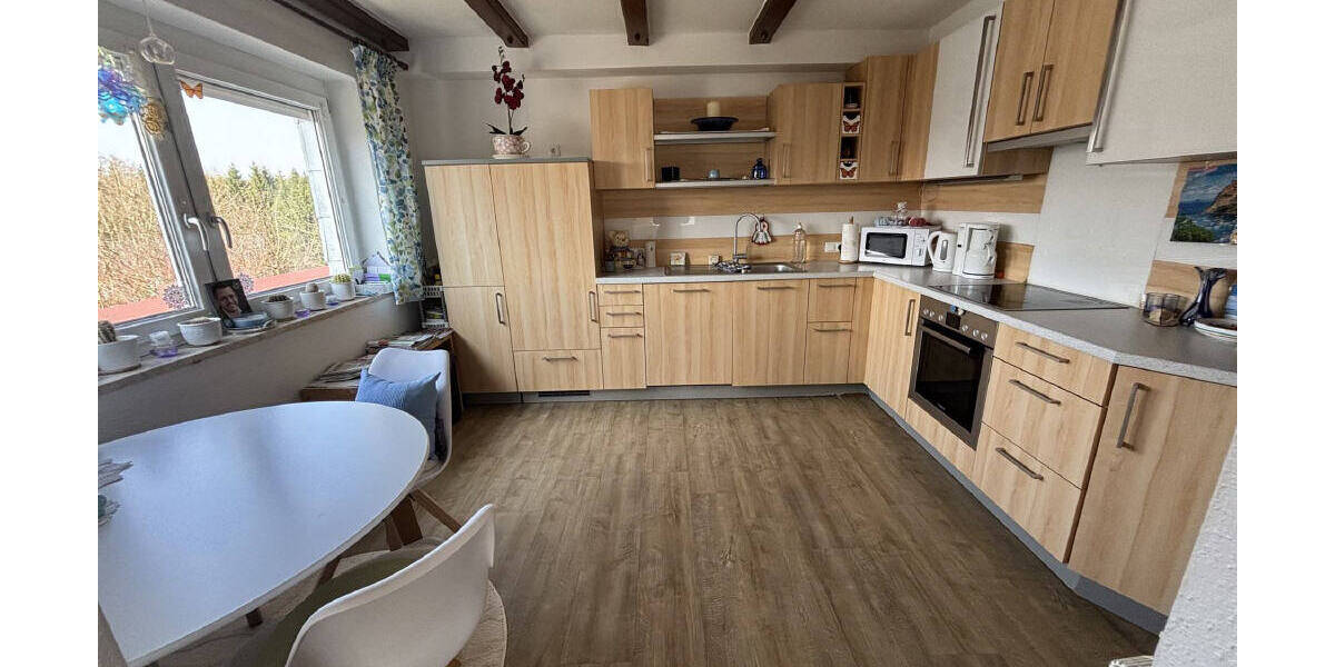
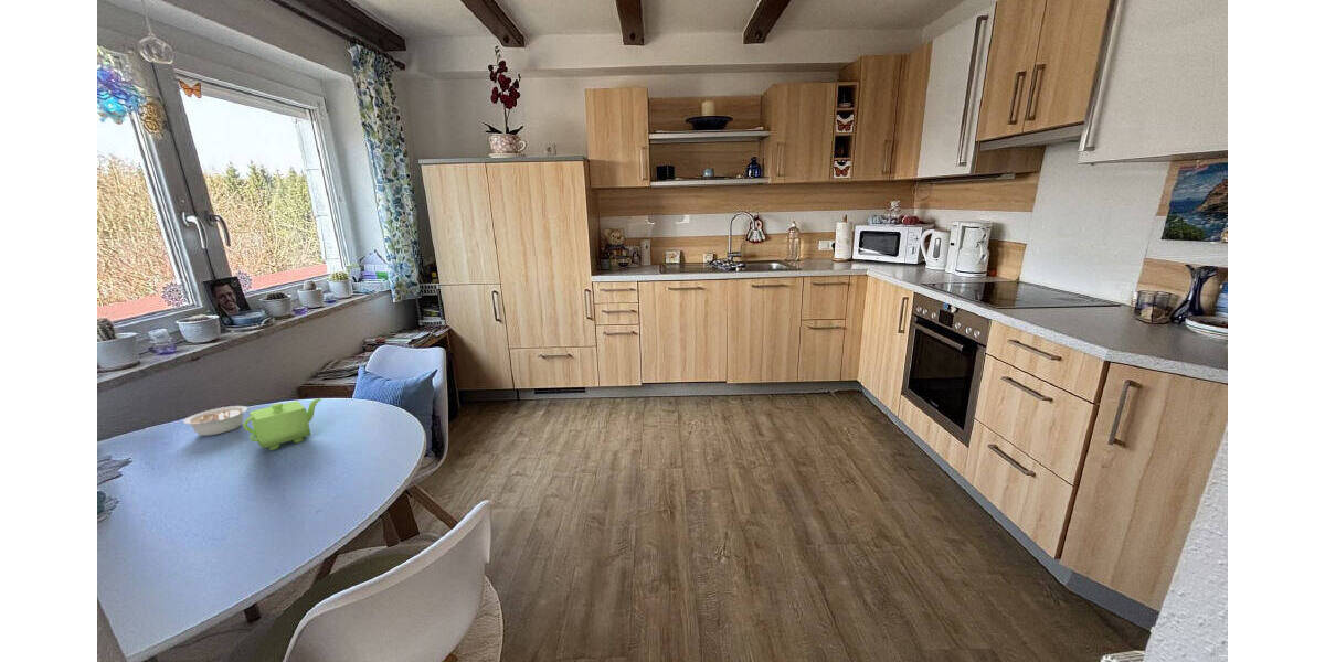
+ teapot (286, 421)
+ legume (220, 419)
